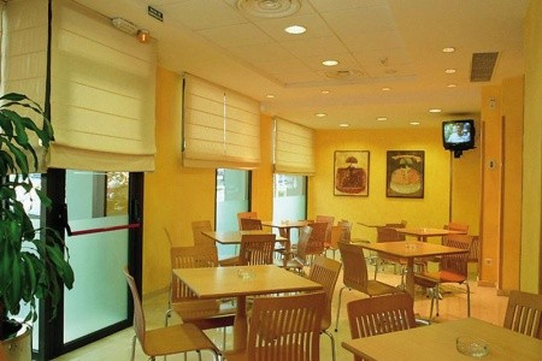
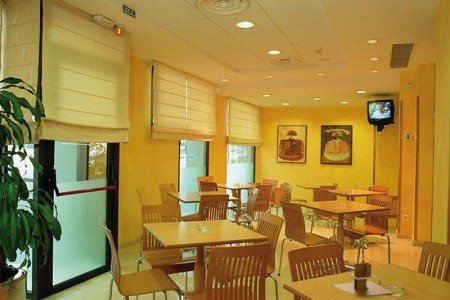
+ napkin holder (362, 276)
